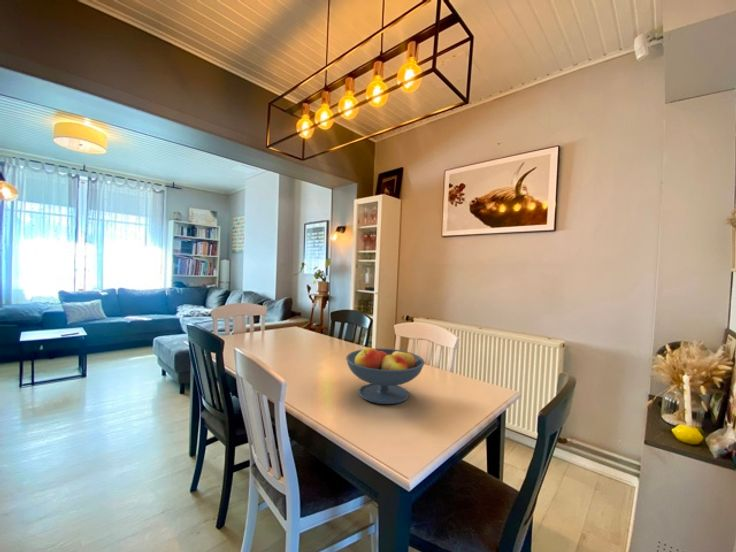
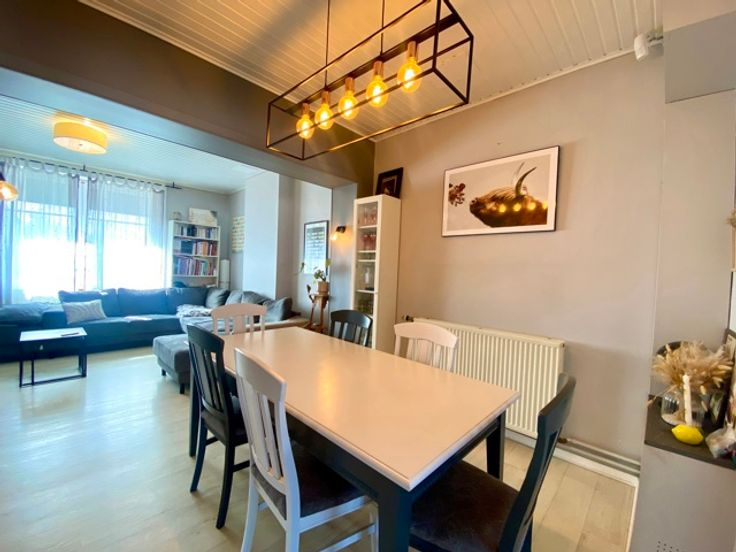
- fruit bowl (384, 369)
